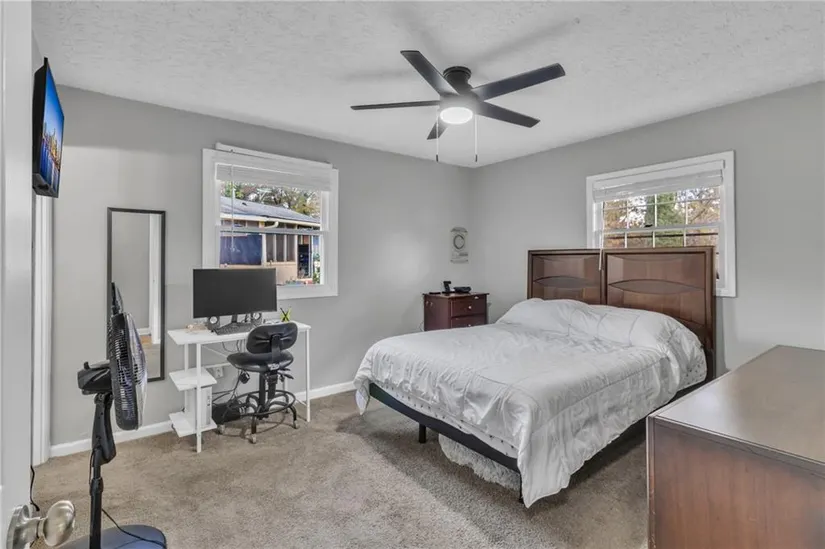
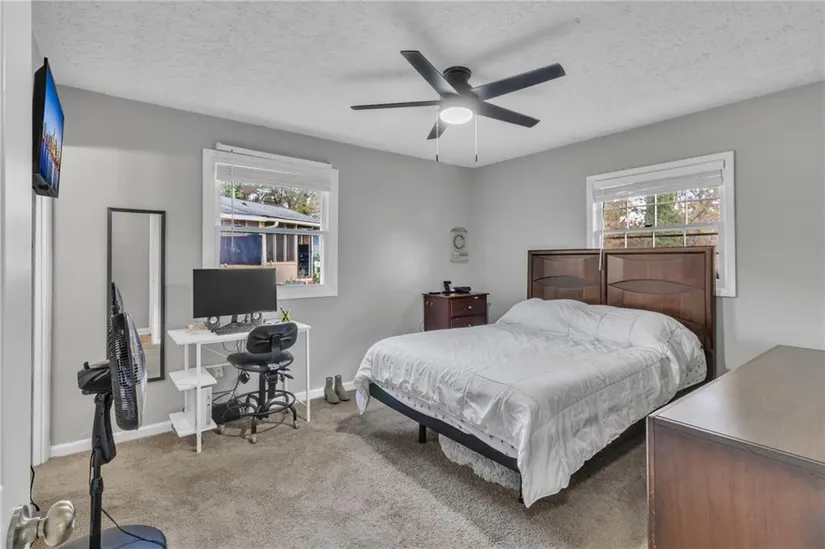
+ boots (336, 388)
